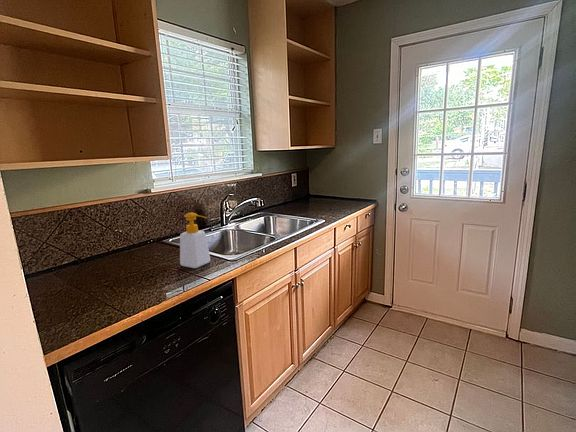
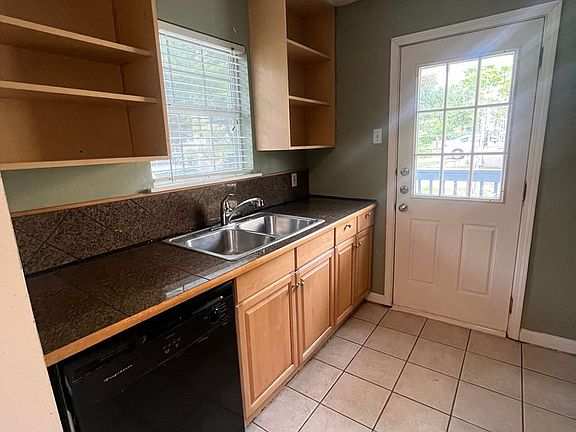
- soap bottle (196, 239)
